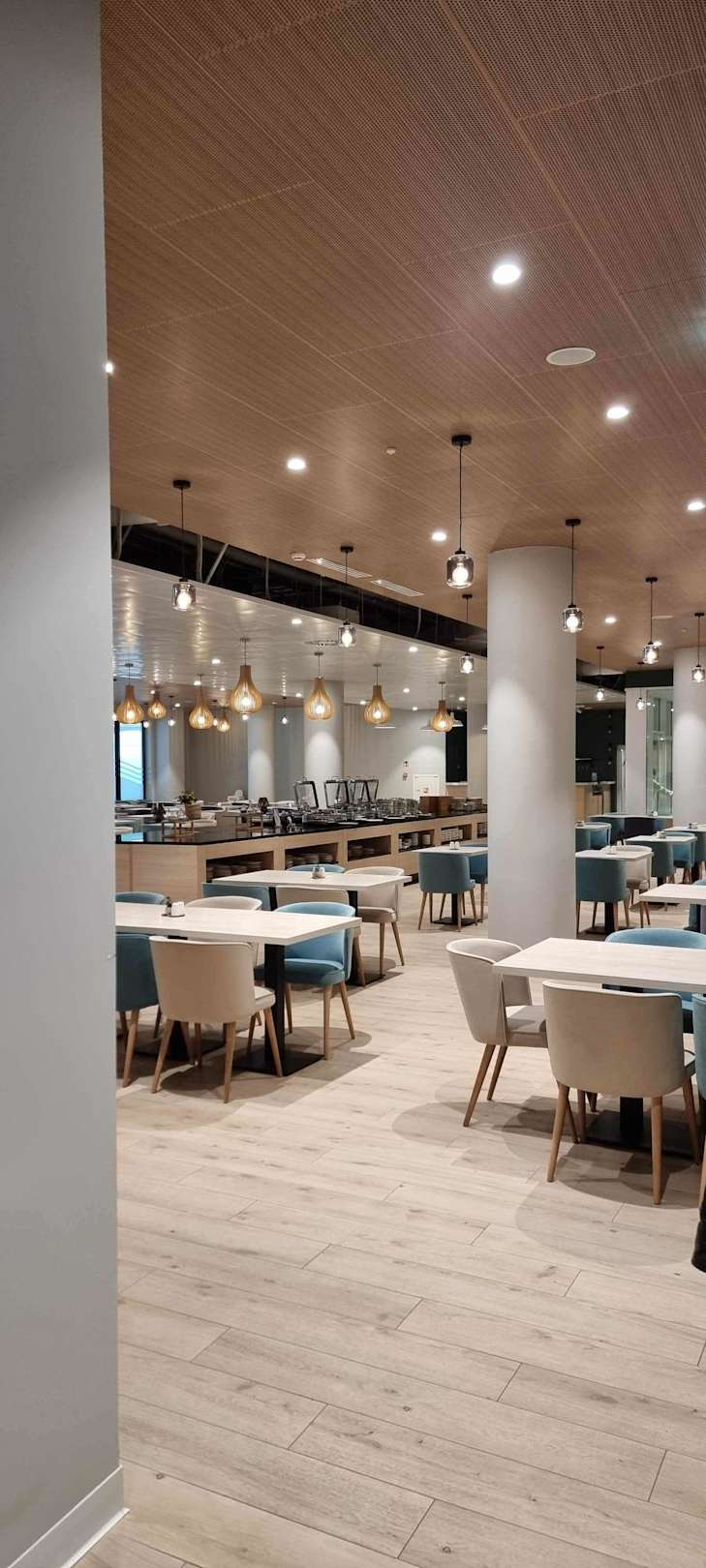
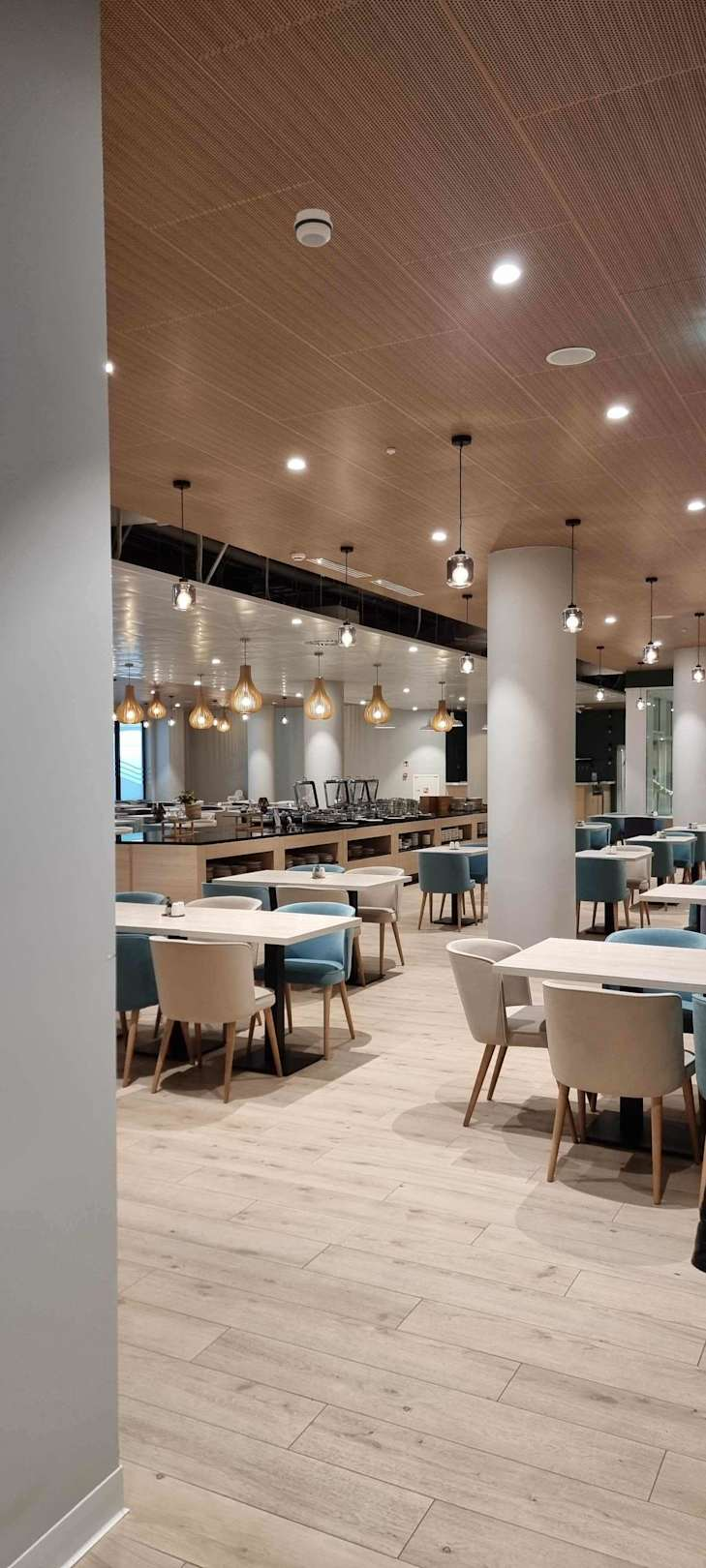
+ smoke detector (313, 228)
